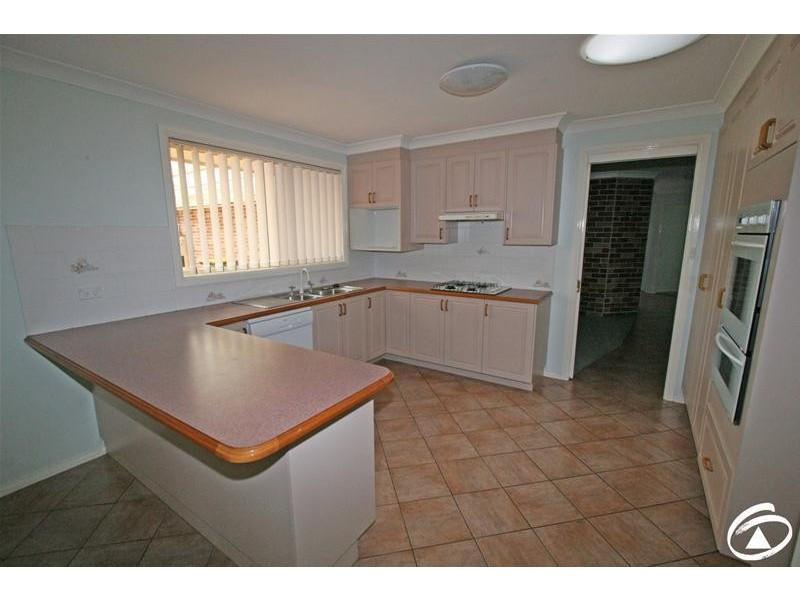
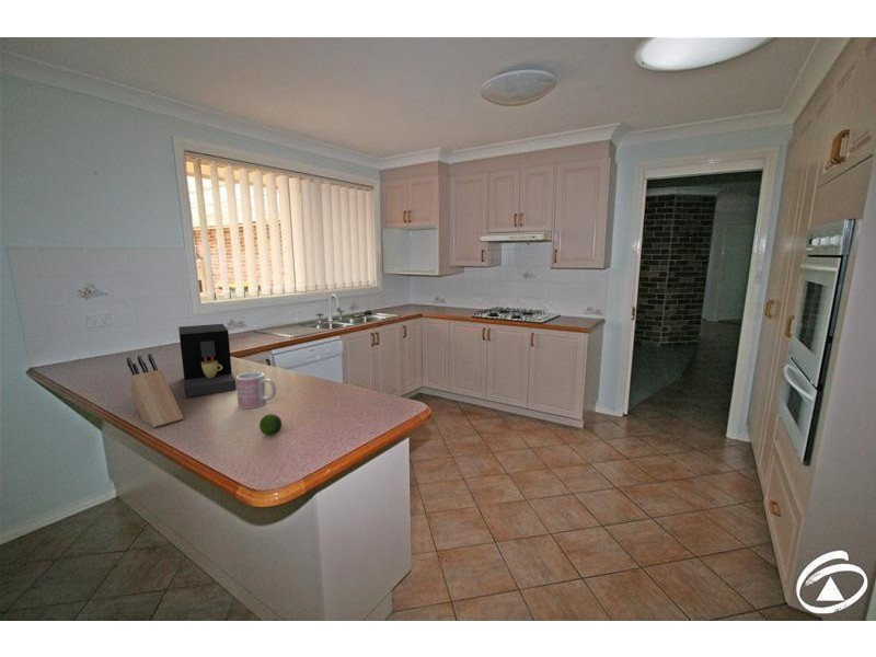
+ knife block (152, 388)
+ mug (255, 390)
+ fruit (269, 424)
+ coffee maker (206, 357)
